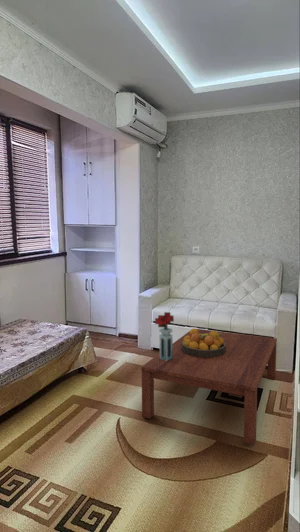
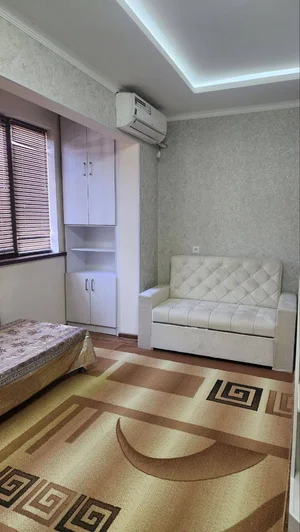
- potted flower (165, 335)
- fruit bowl (203, 340)
- coffee table (216, 373)
